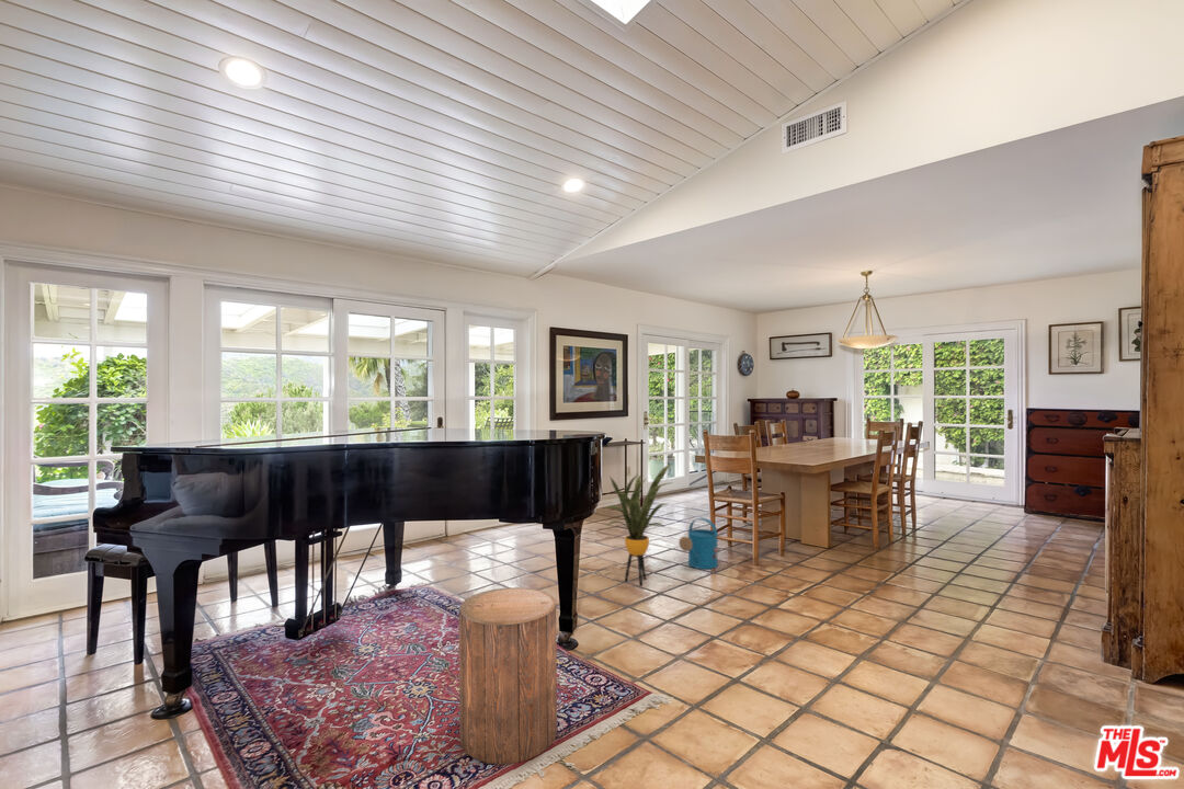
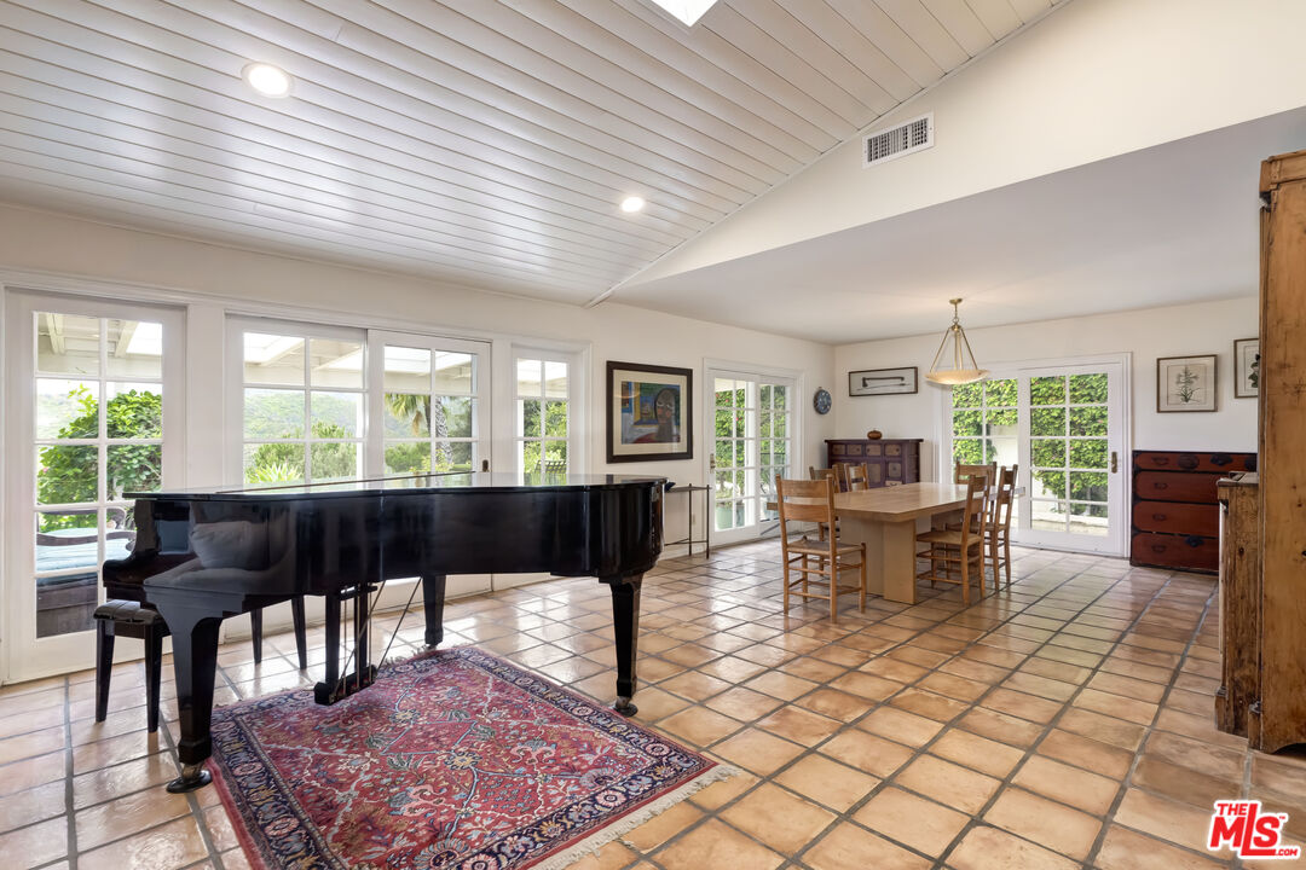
- watering can (697, 544)
- stool (509, 667)
- house plant (644, 524)
